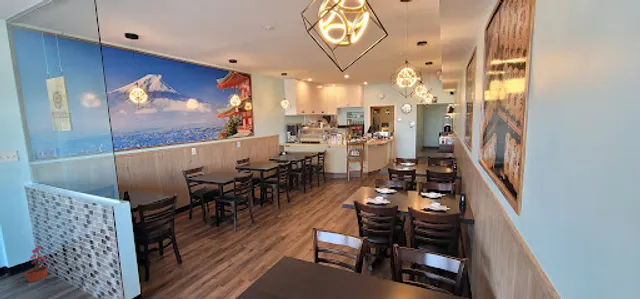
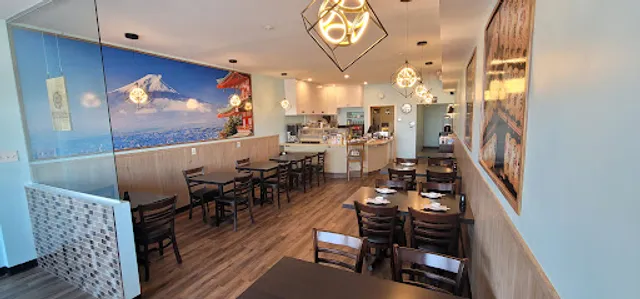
- potted plant (32, 263)
